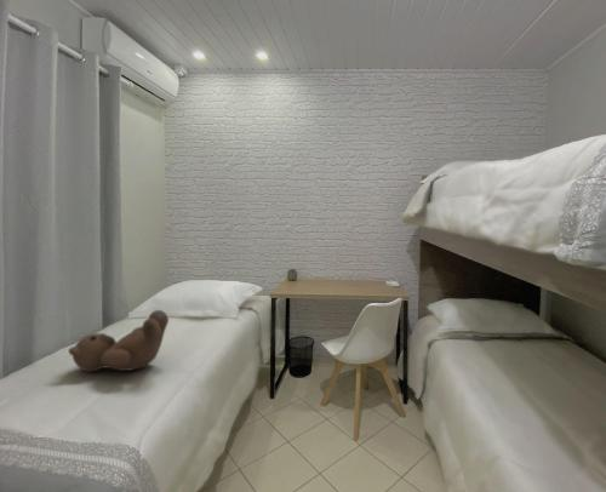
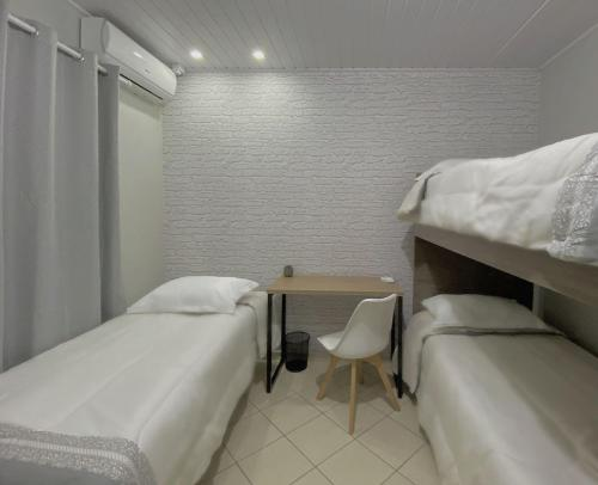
- teddy bear (120, 341)
